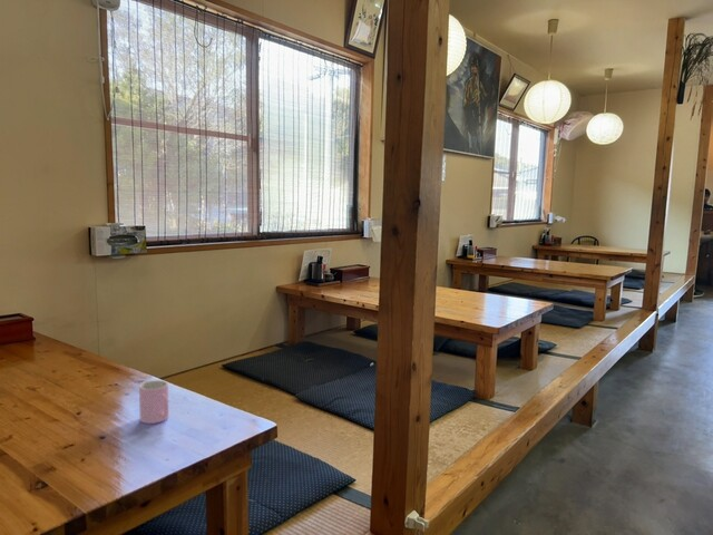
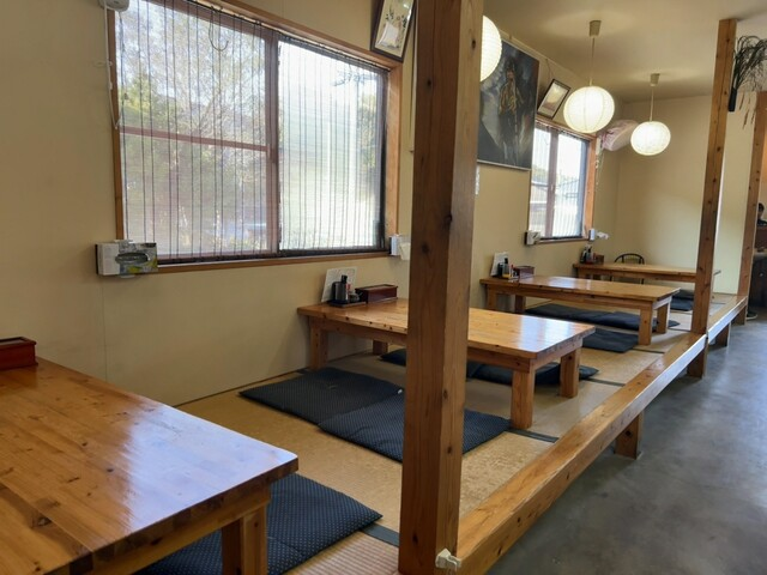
- cup (157, 402)
